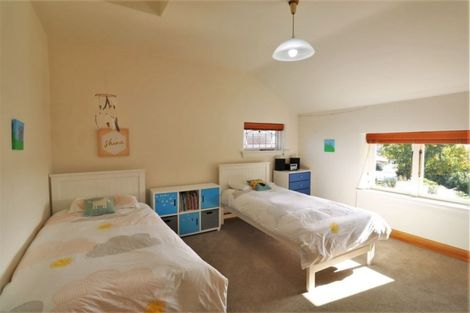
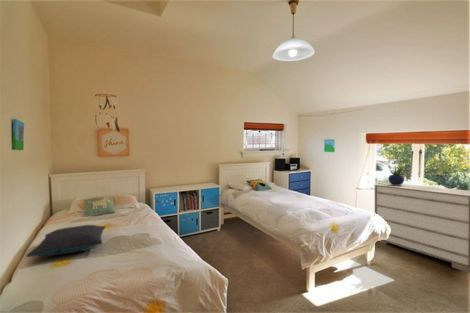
+ potted plant (397, 174)
+ pillow (72, 238)
+ dresser (423, 219)
